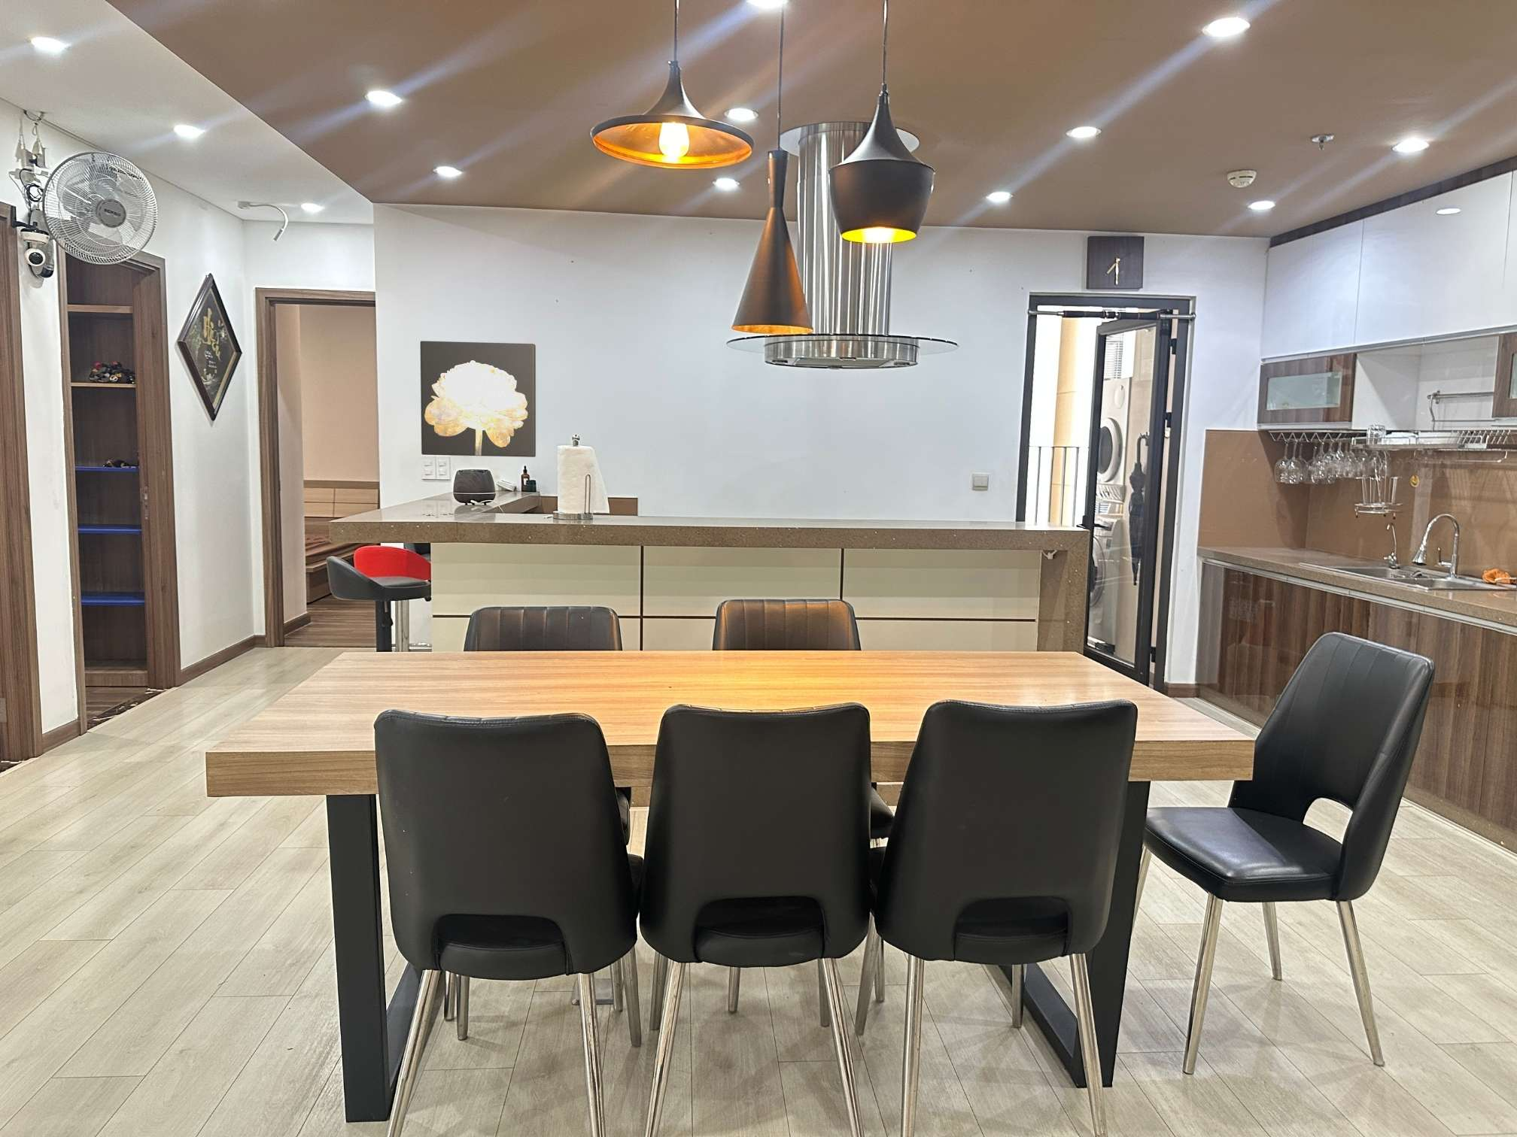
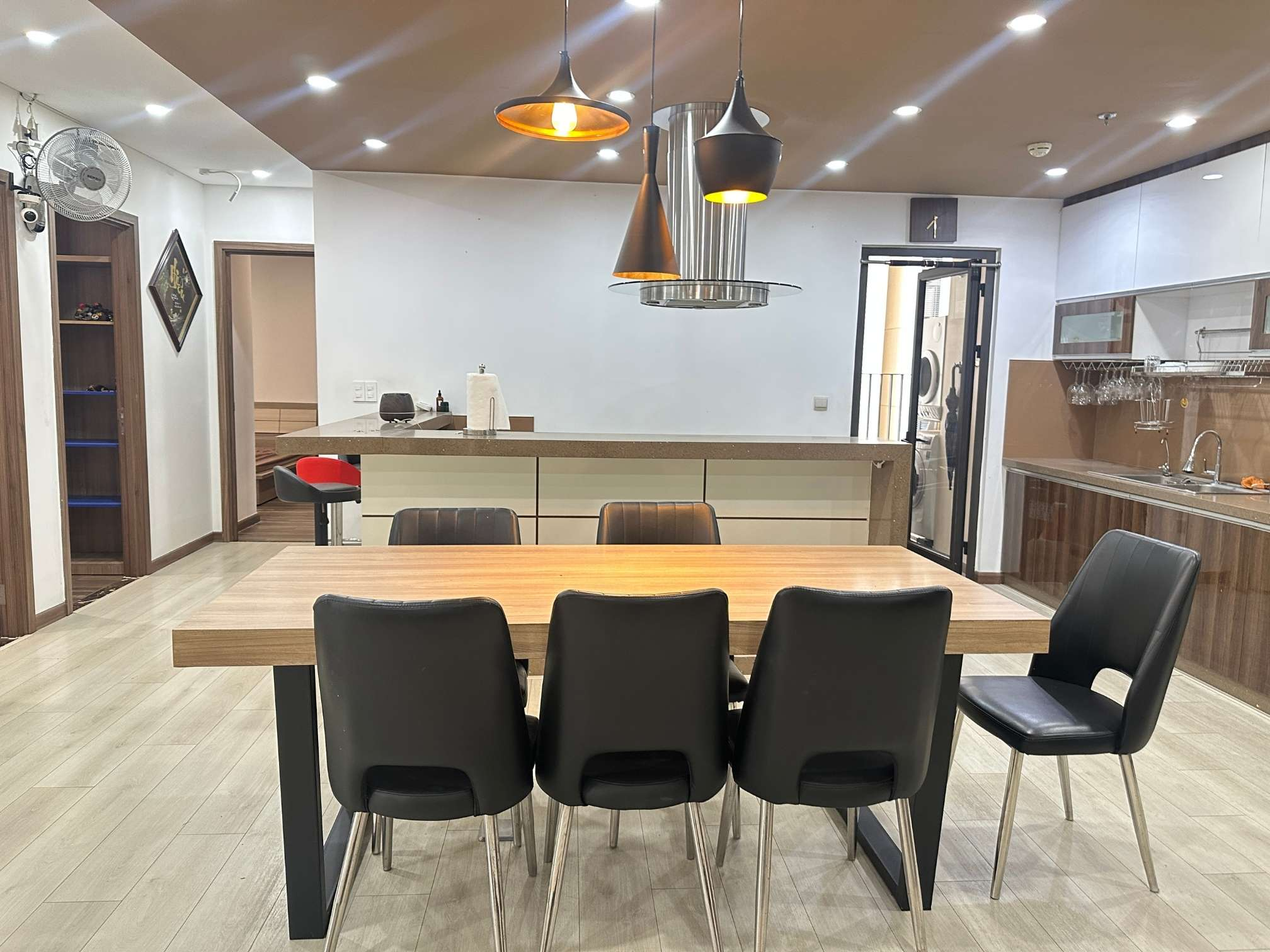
- wall art (479, 399)
